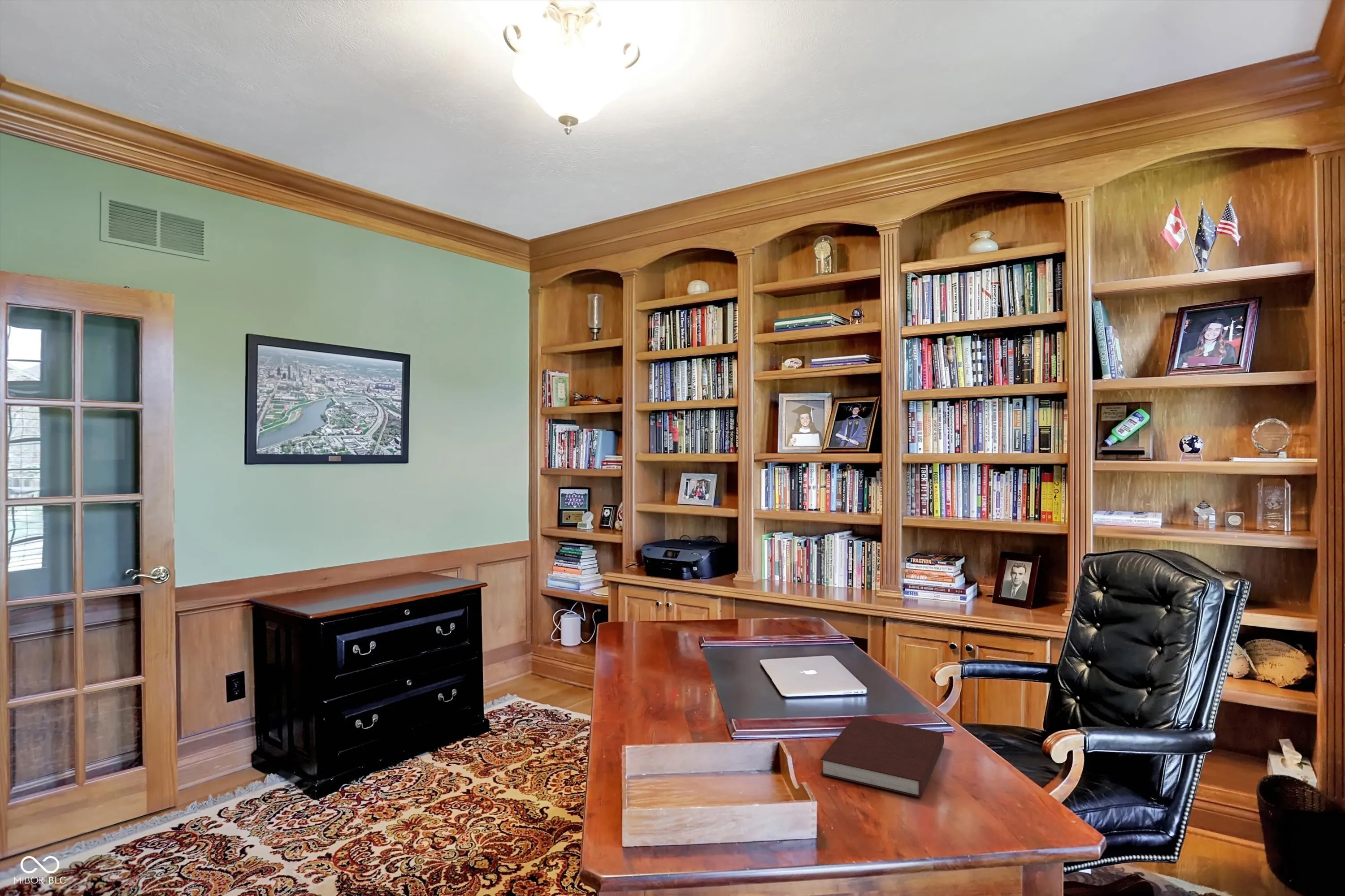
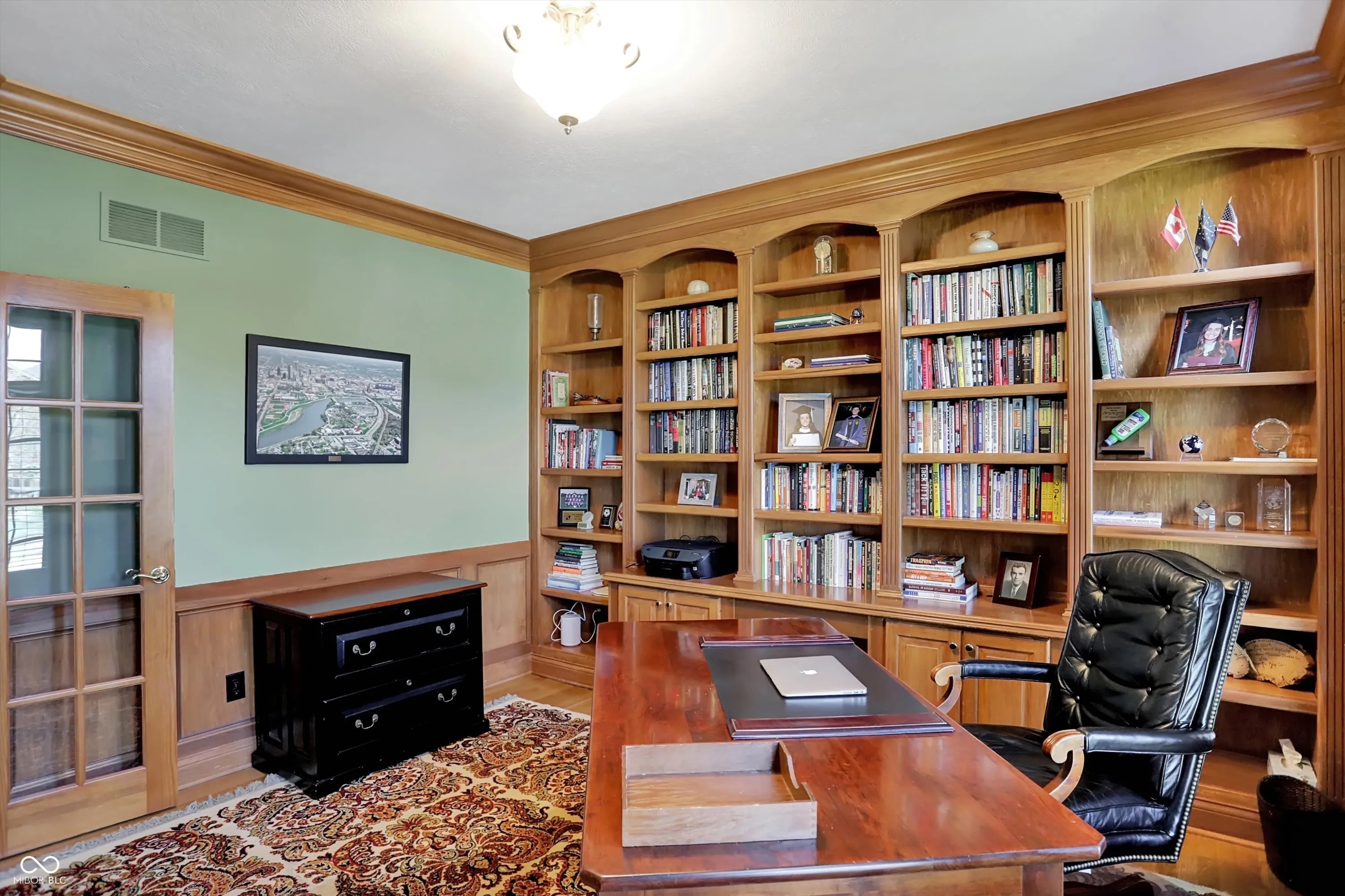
- notebook (885, 753)
